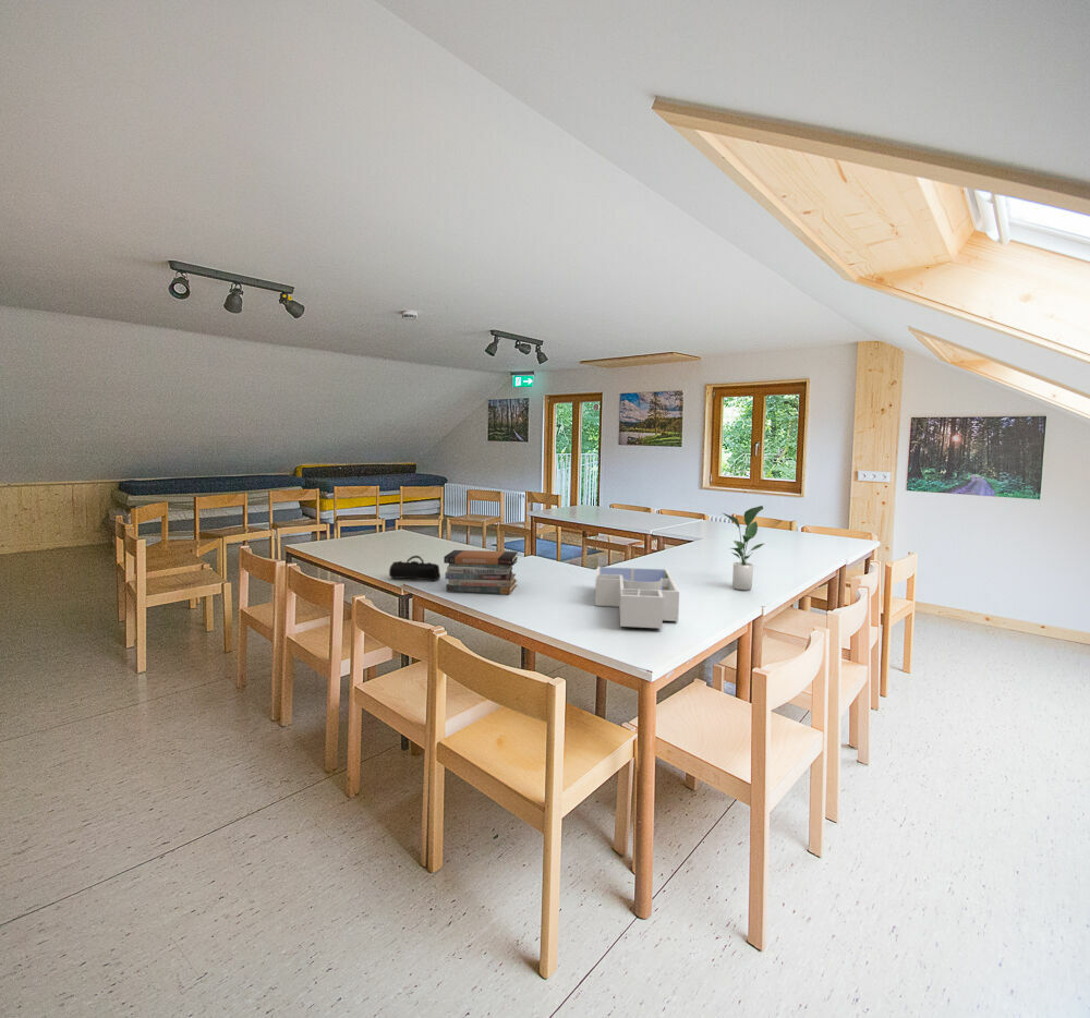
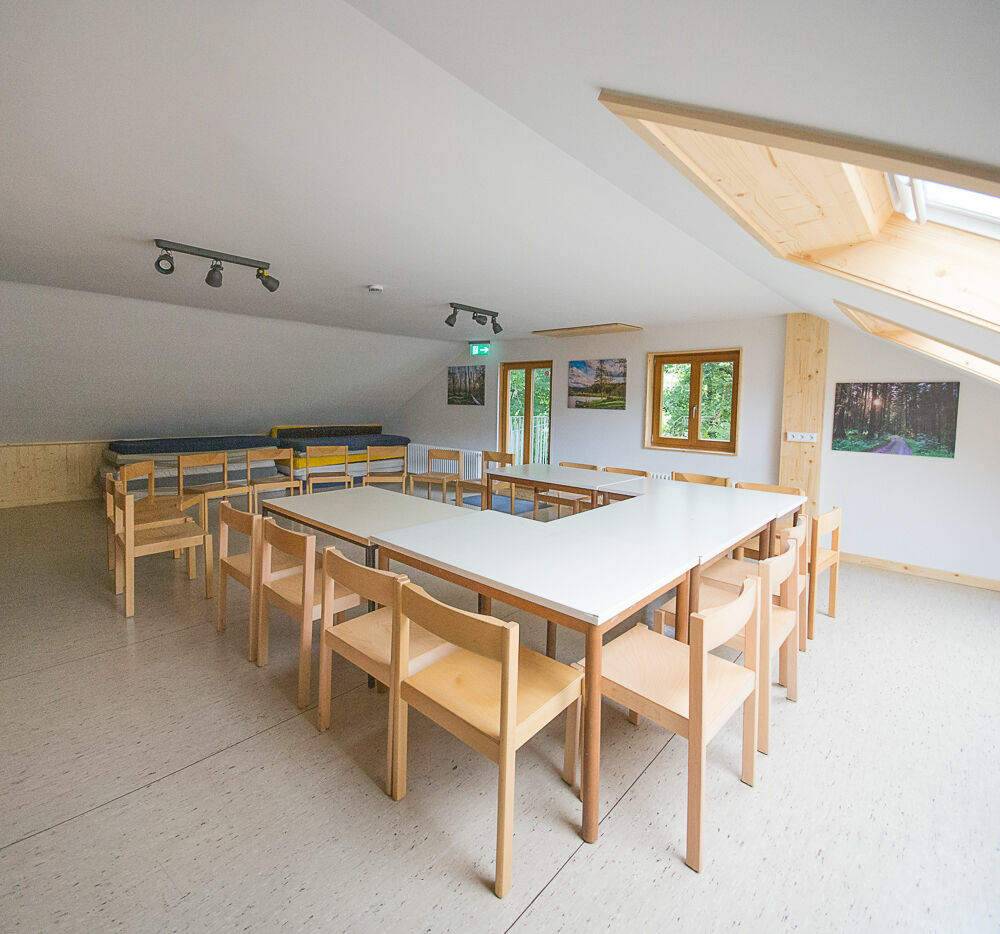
- pencil case (414, 567)
- potted plant (744, 545)
- book stack (481, 571)
- desk organizer (633, 593)
